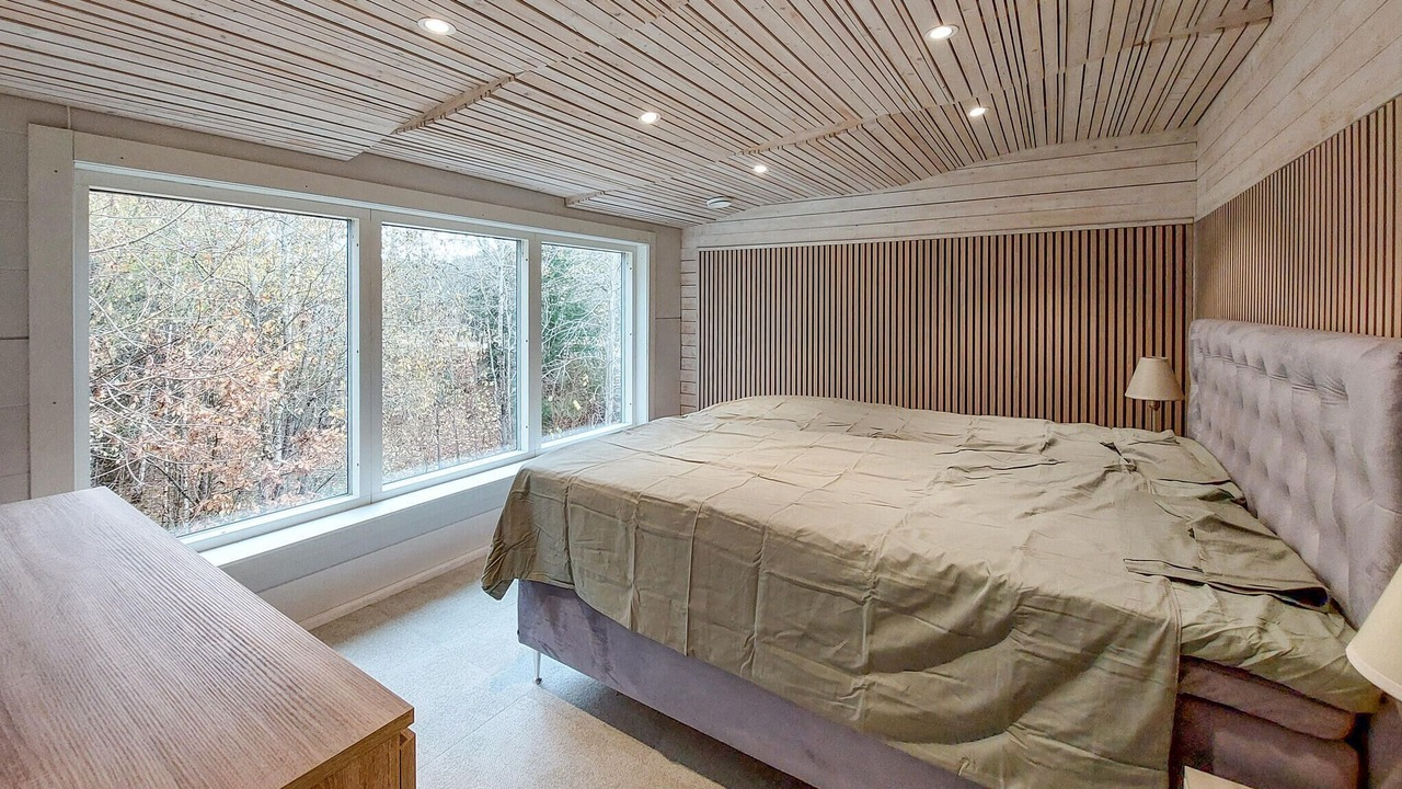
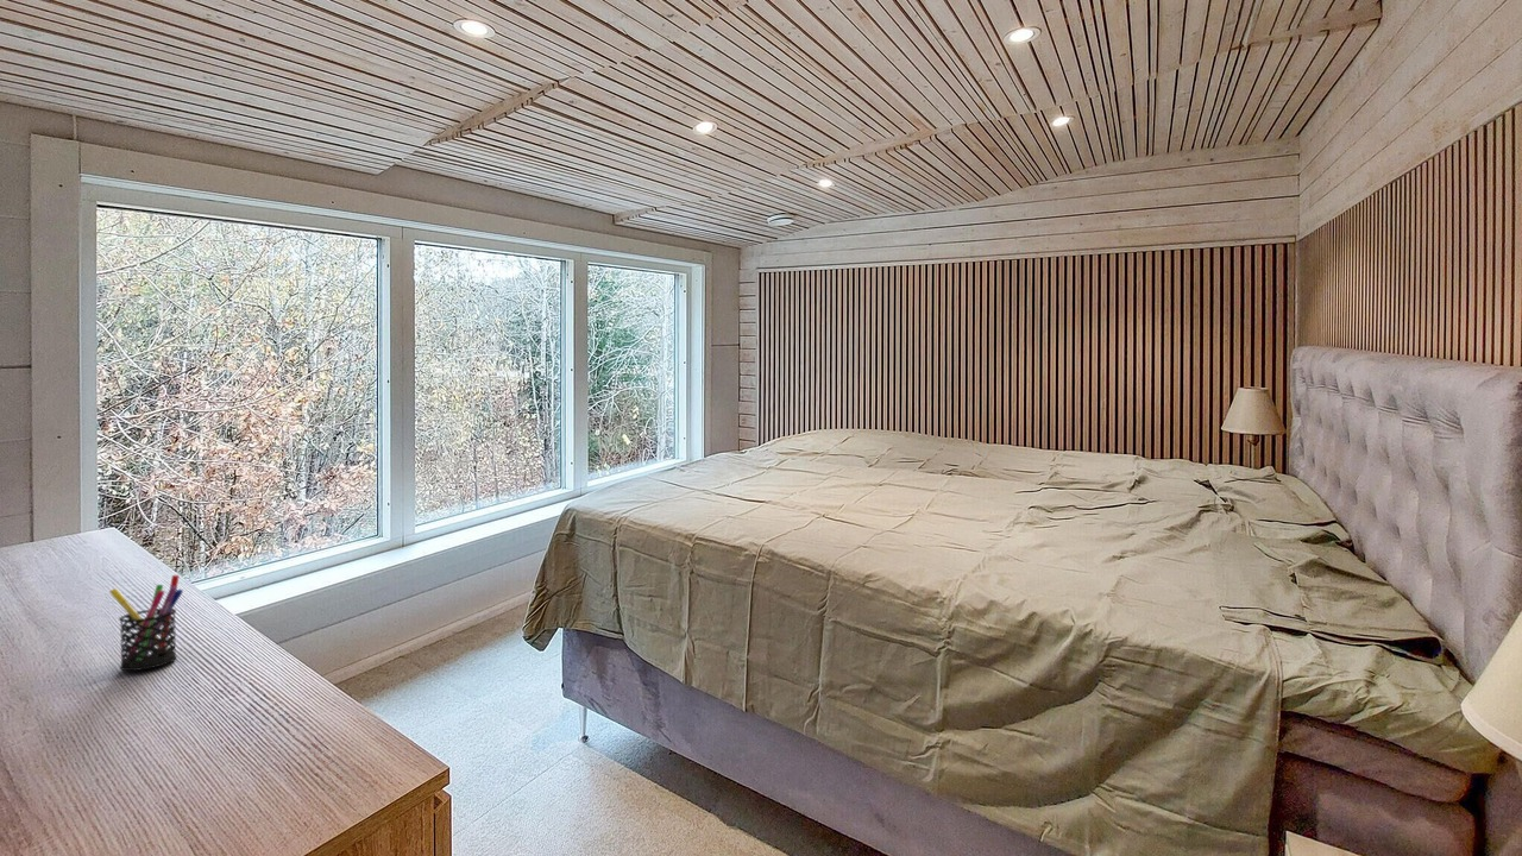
+ pen holder (153, 618)
